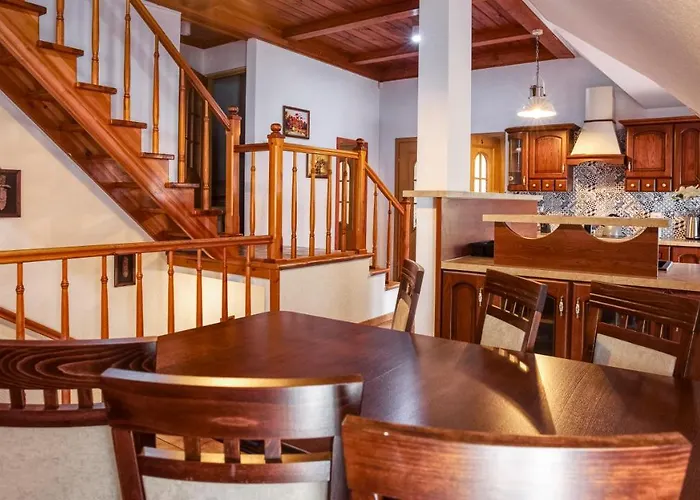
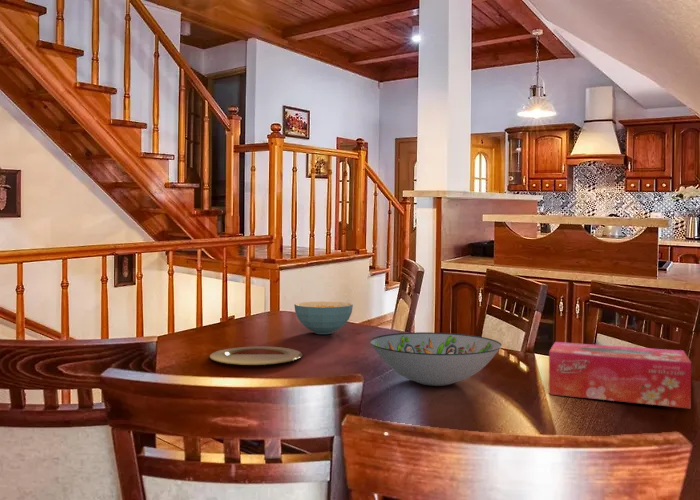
+ decorative bowl (434, 362)
+ cereal bowl (323, 318)
+ tissue box (616, 372)
+ plate (256, 355)
